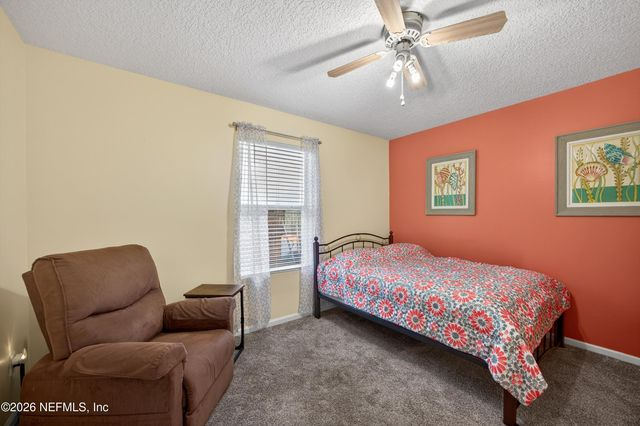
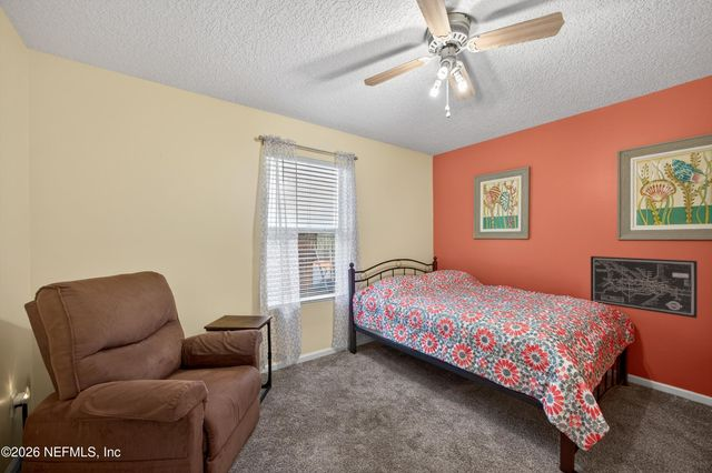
+ wall art (639, 283)
